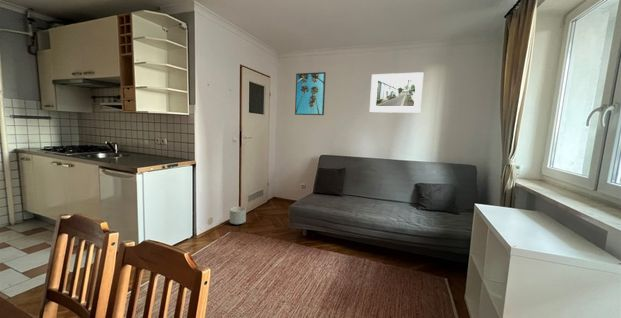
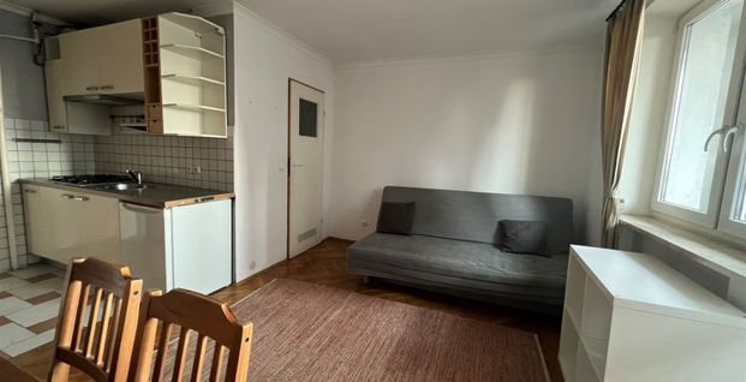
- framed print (309, 94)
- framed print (395, 93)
- planter (237, 216)
